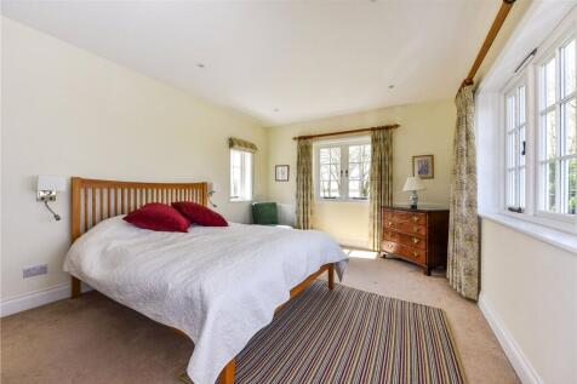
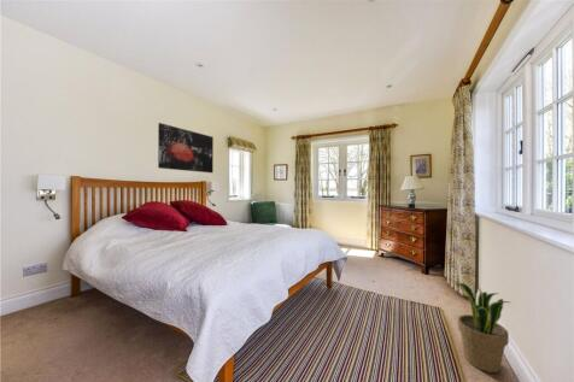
+ wall art (188, 151)
+ potted plant (479, 323)
